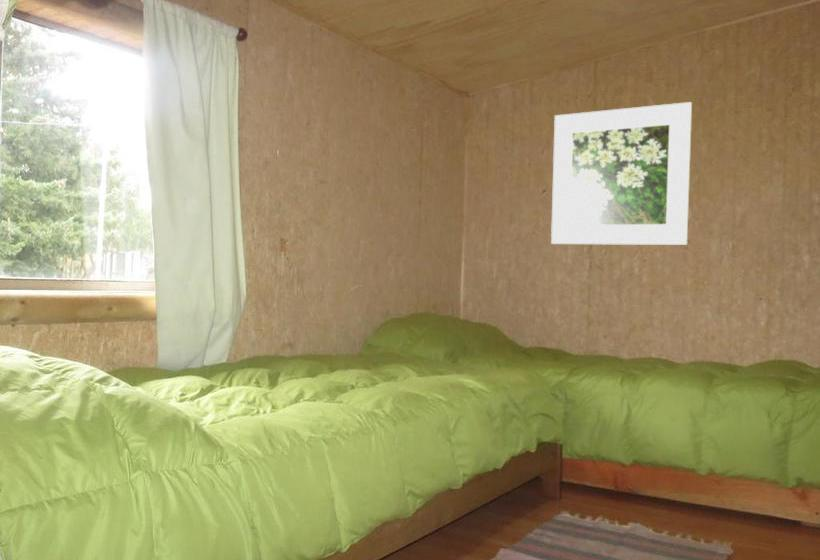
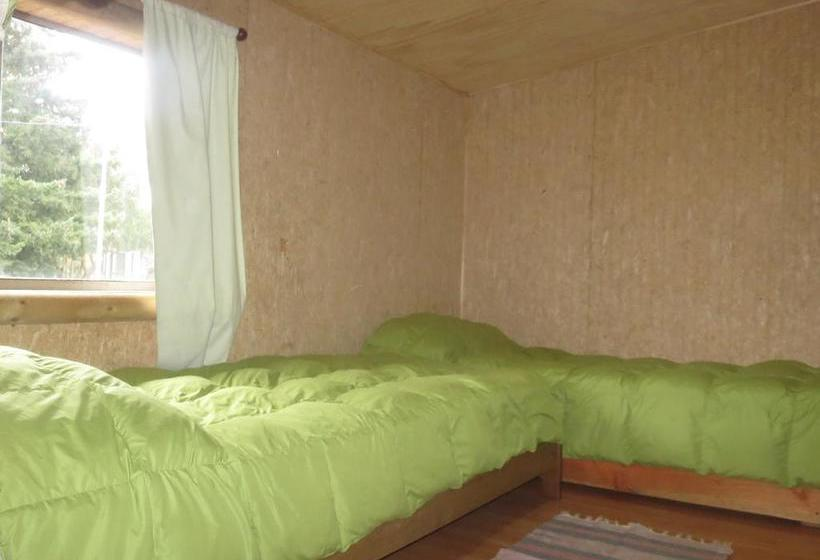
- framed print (617, 177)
